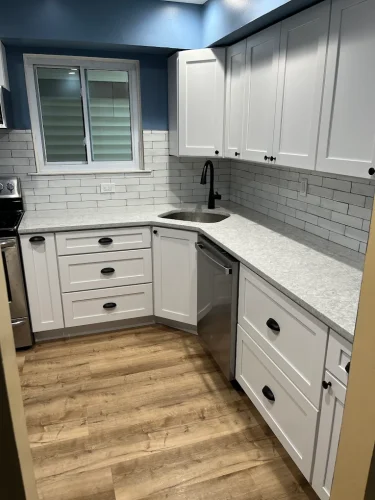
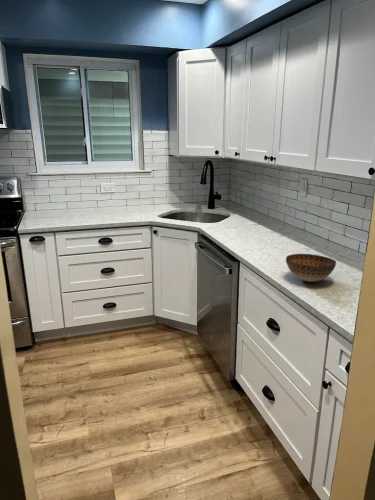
+ bowl (309, 269)
